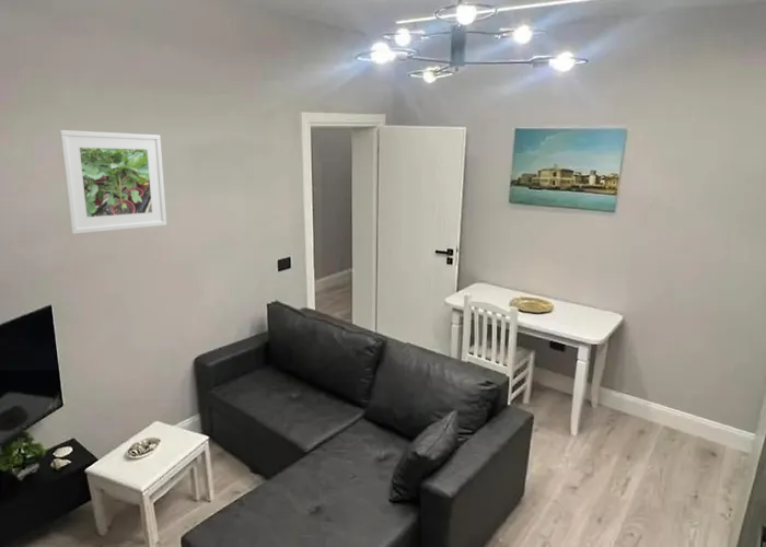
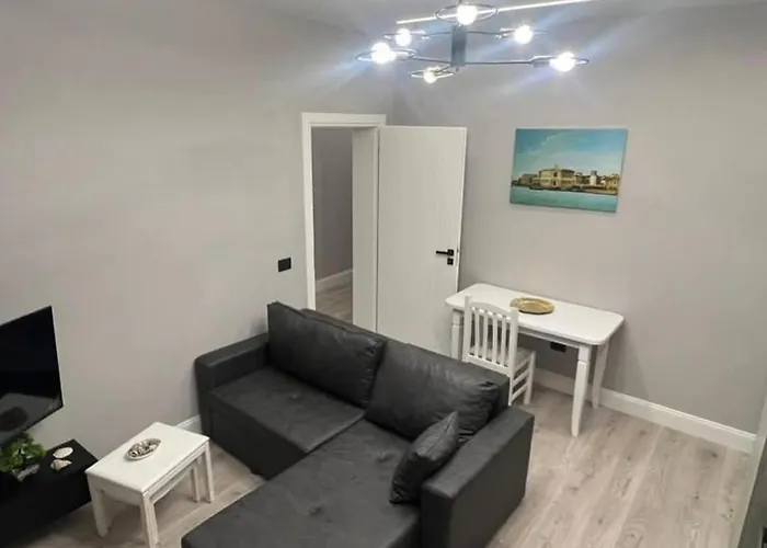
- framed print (117, 182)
